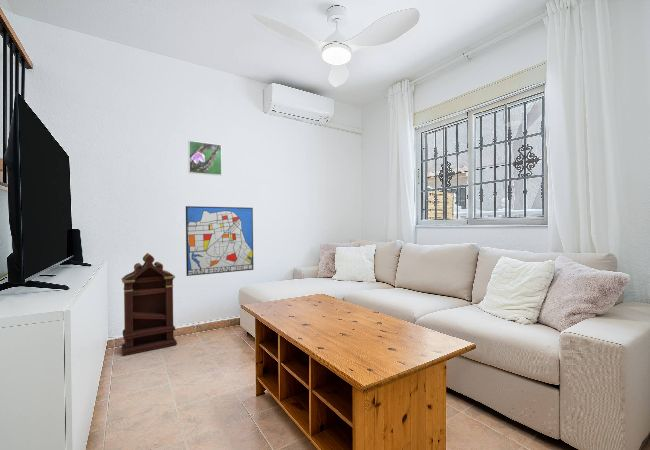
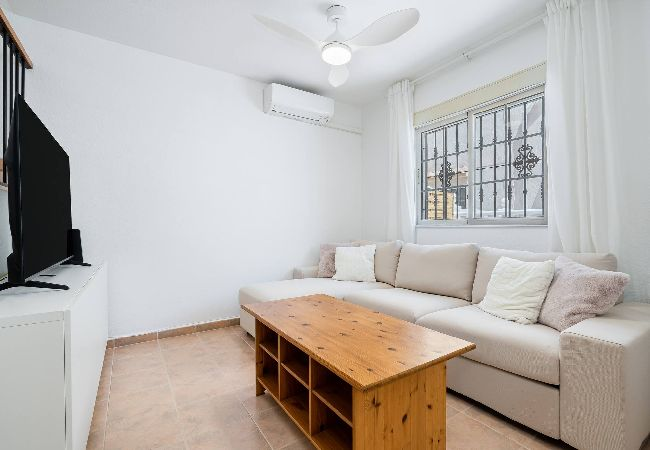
- shelf (149, 299)
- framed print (205, 158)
- wall art (221, 239)
